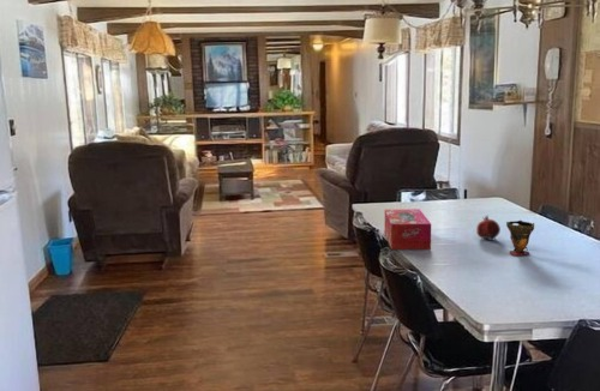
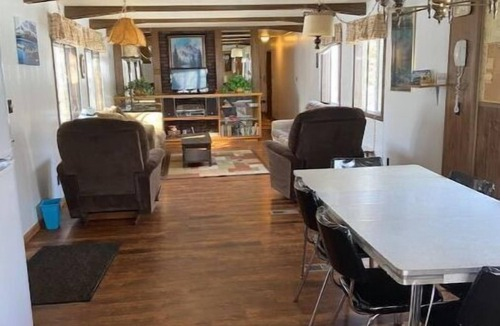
- cup (520, 237)
- tissue box (406, 228)
- fruit (487, 227)
